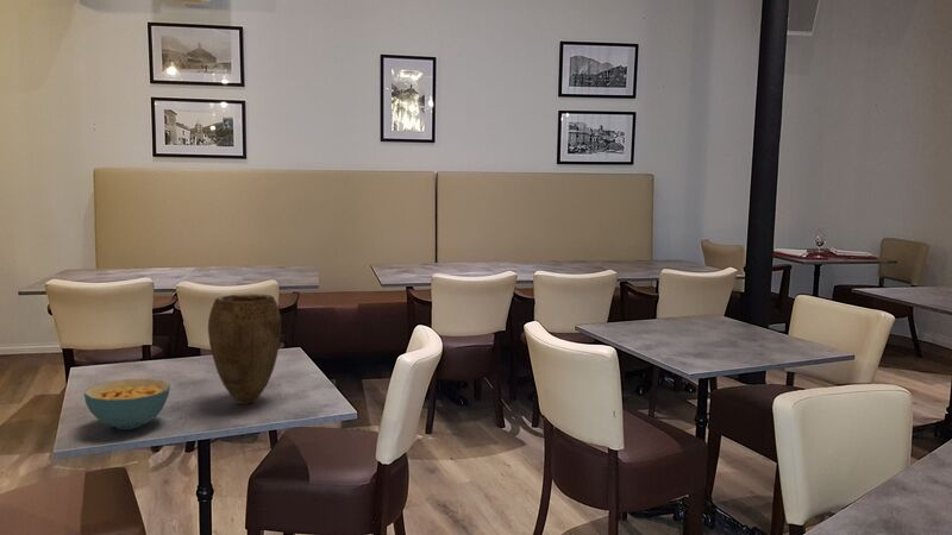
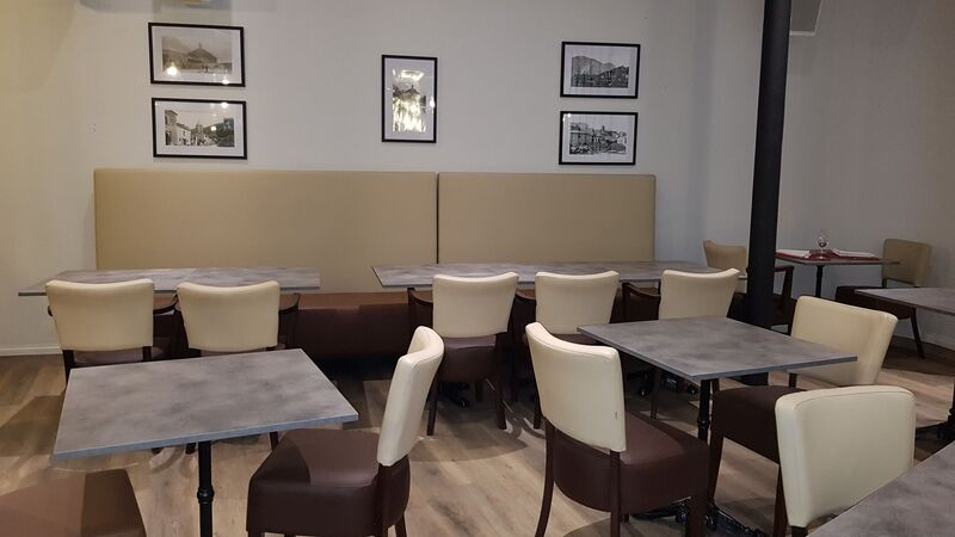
- vase (245, 350)
- cereal bowl (129, 407)
